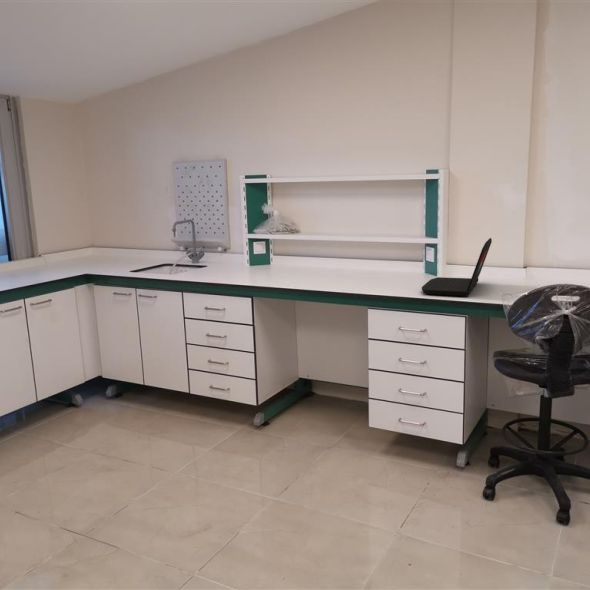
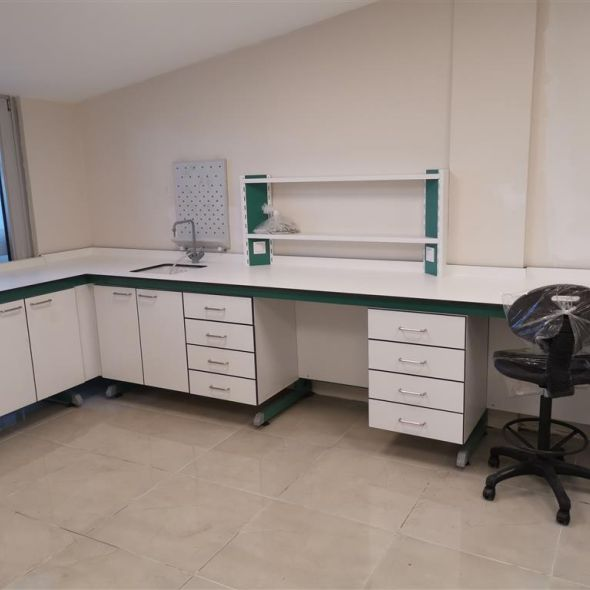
- laptop (457, 278)
